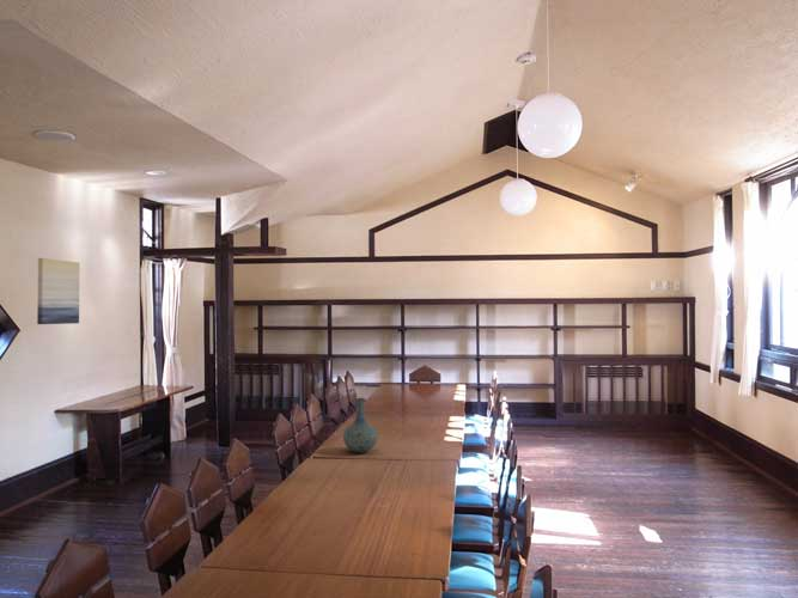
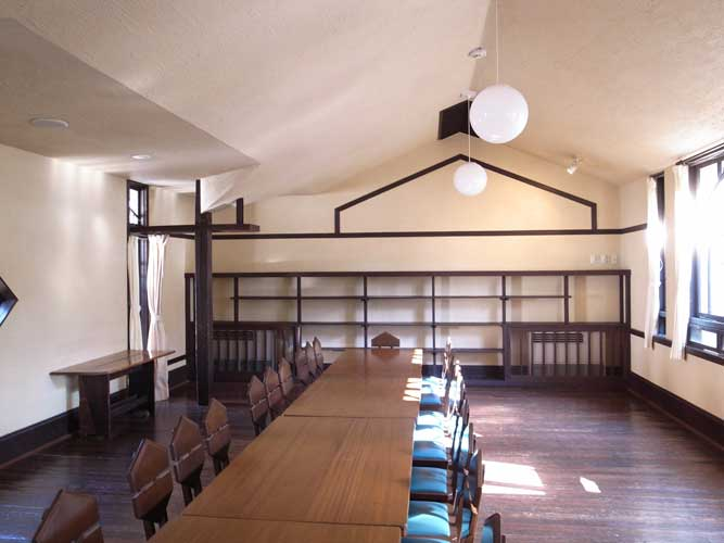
- vase (360, 425)
- wall art (59, 292)
